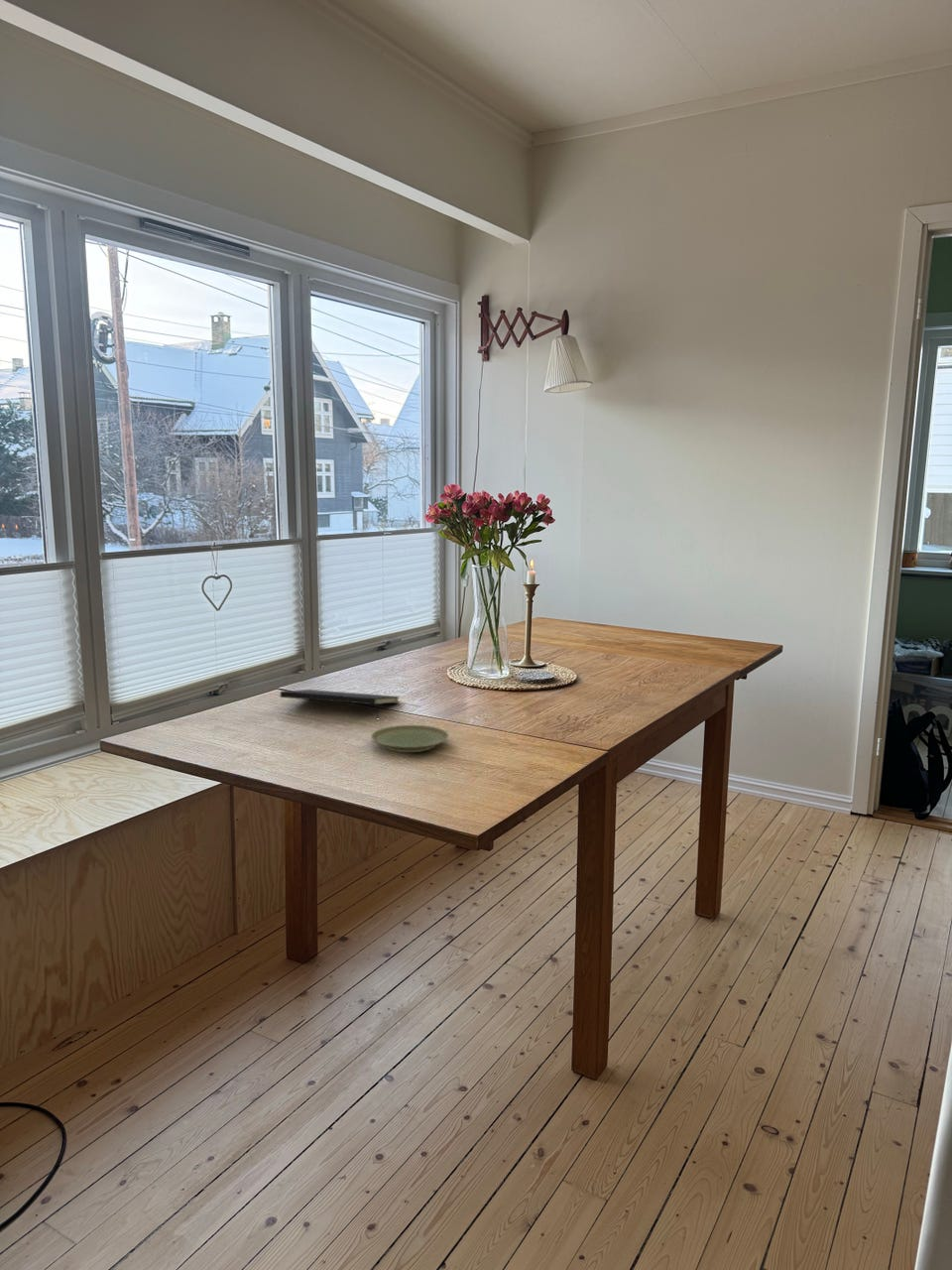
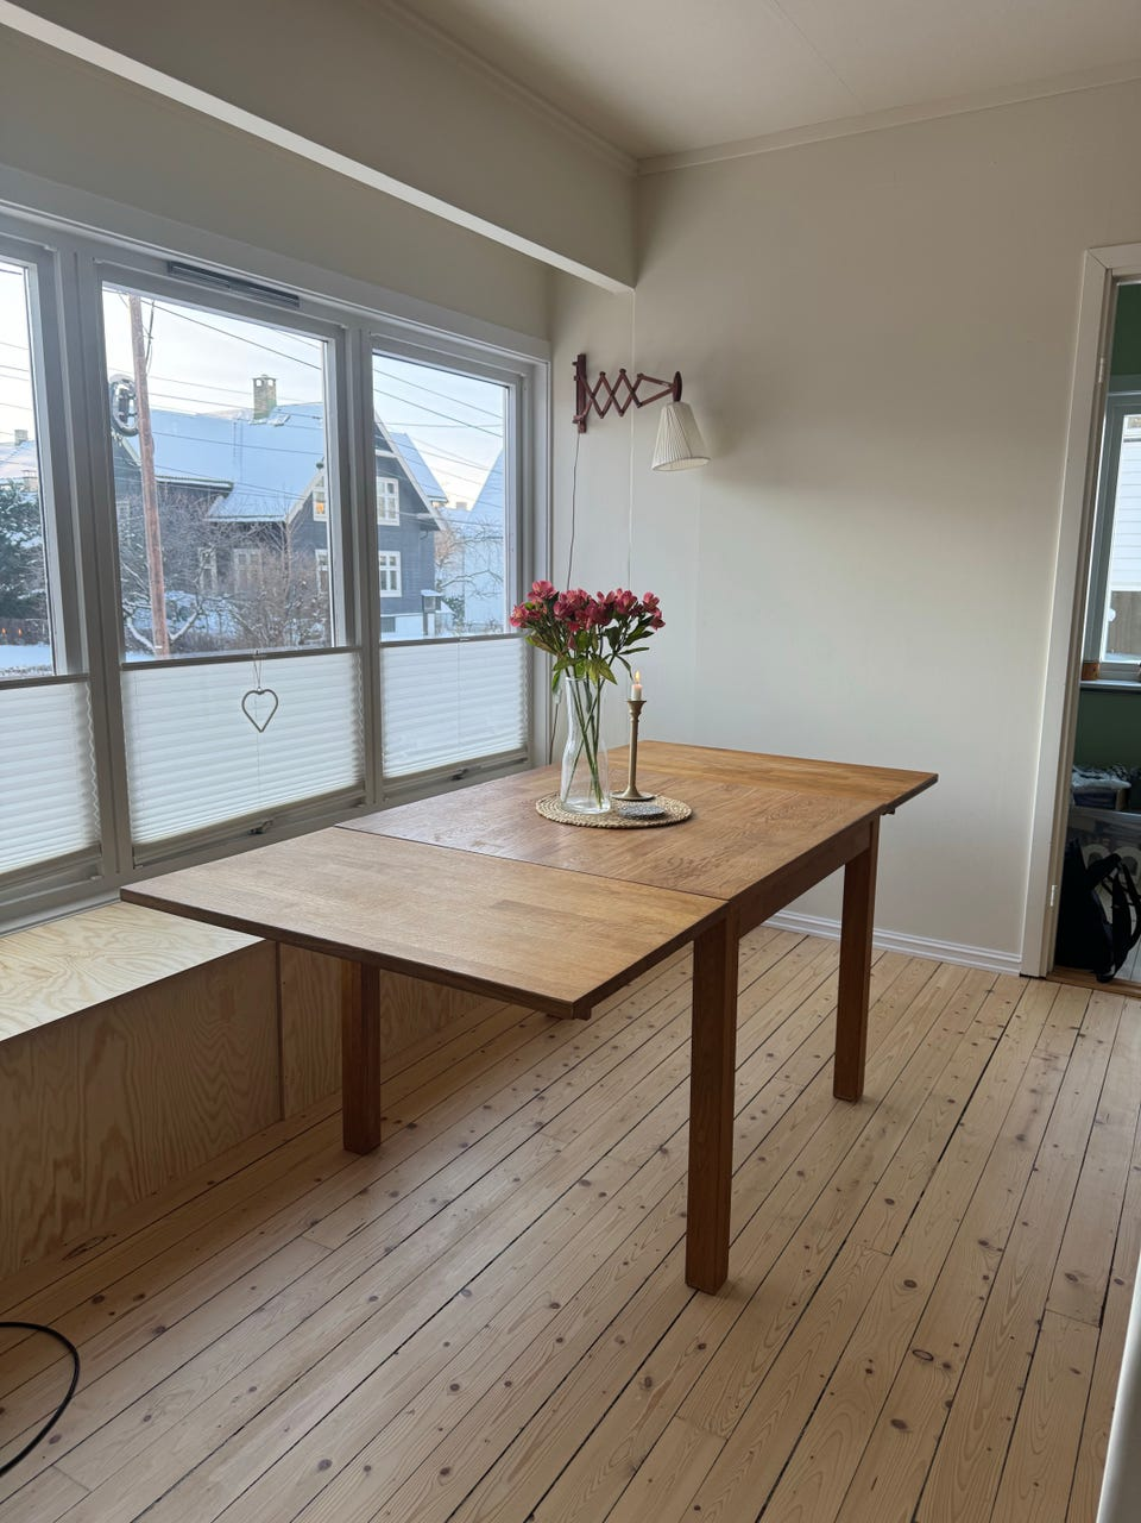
- plate (410, 739)
- notepad (341, 697)
